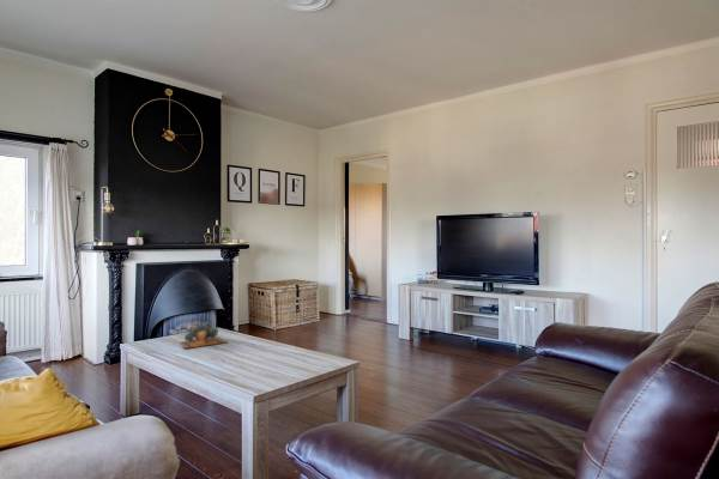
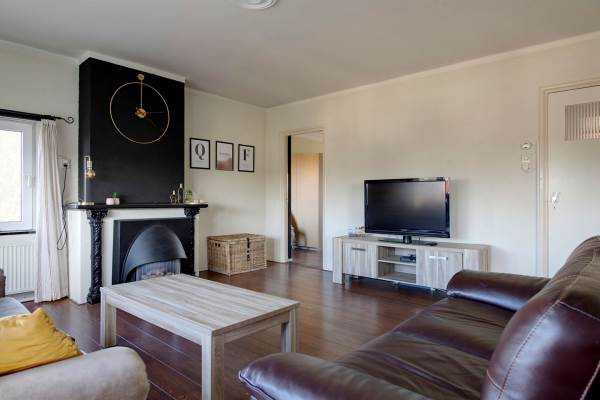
- succulent plant (203, 332)
